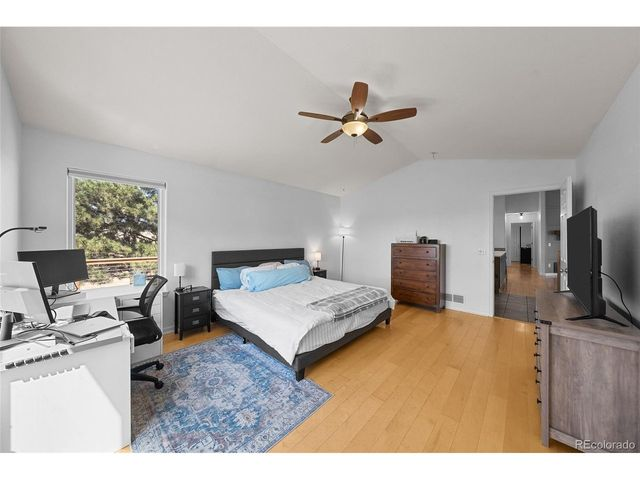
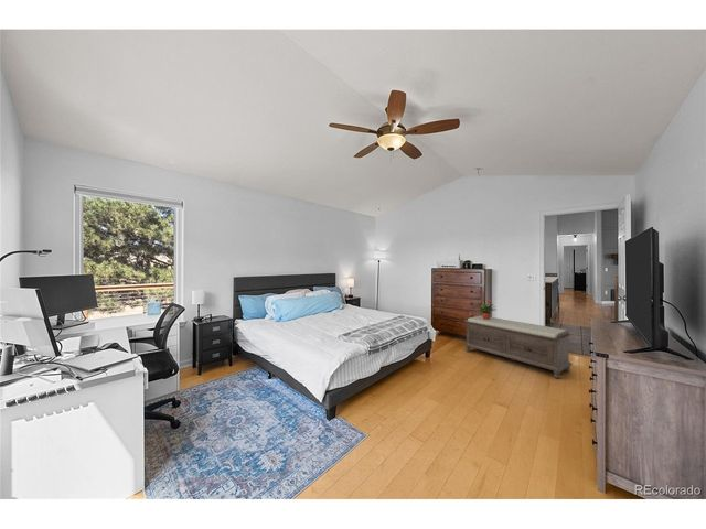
+ bench (512, 342)
+ potted plant (485, 309)
